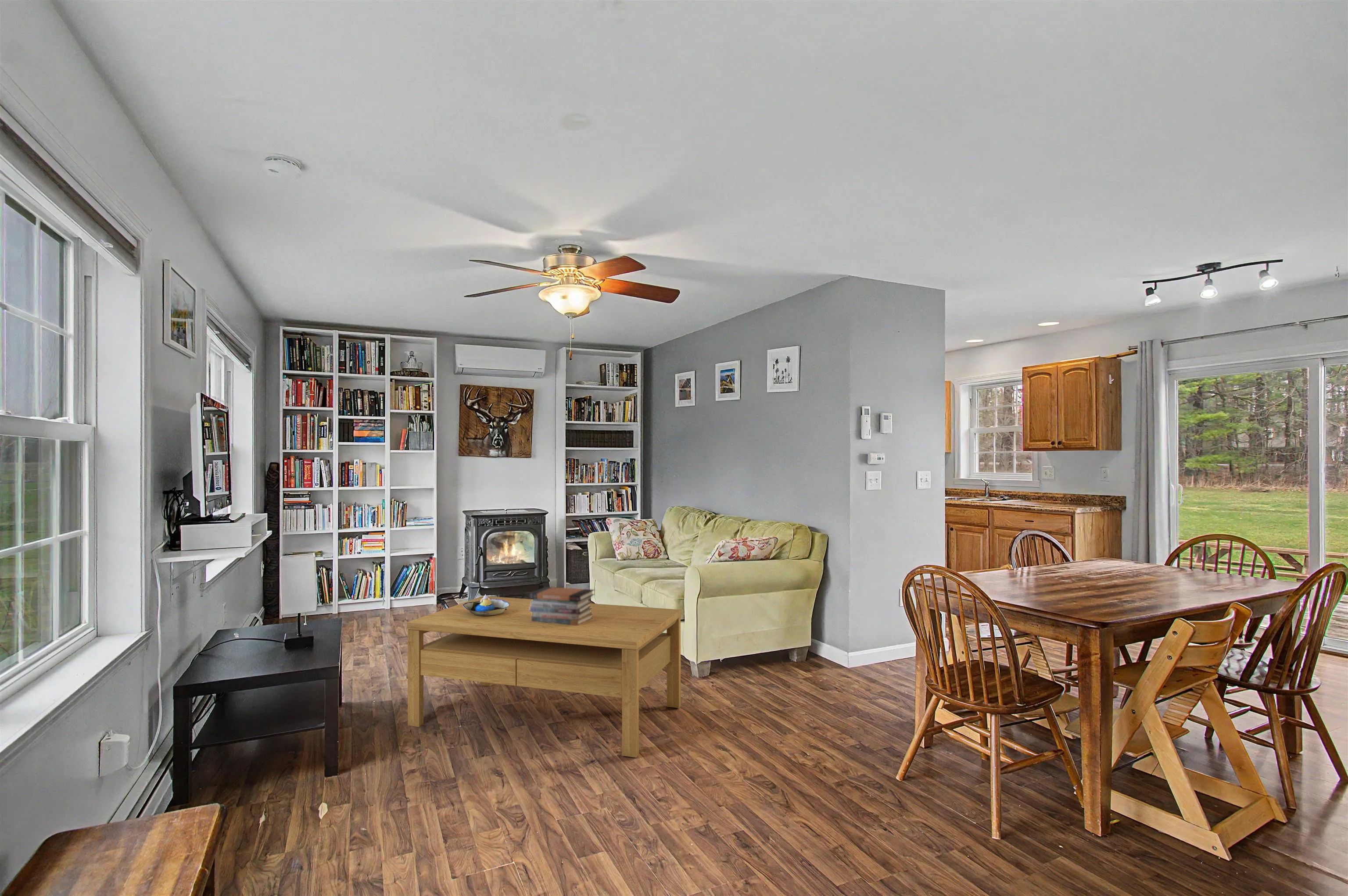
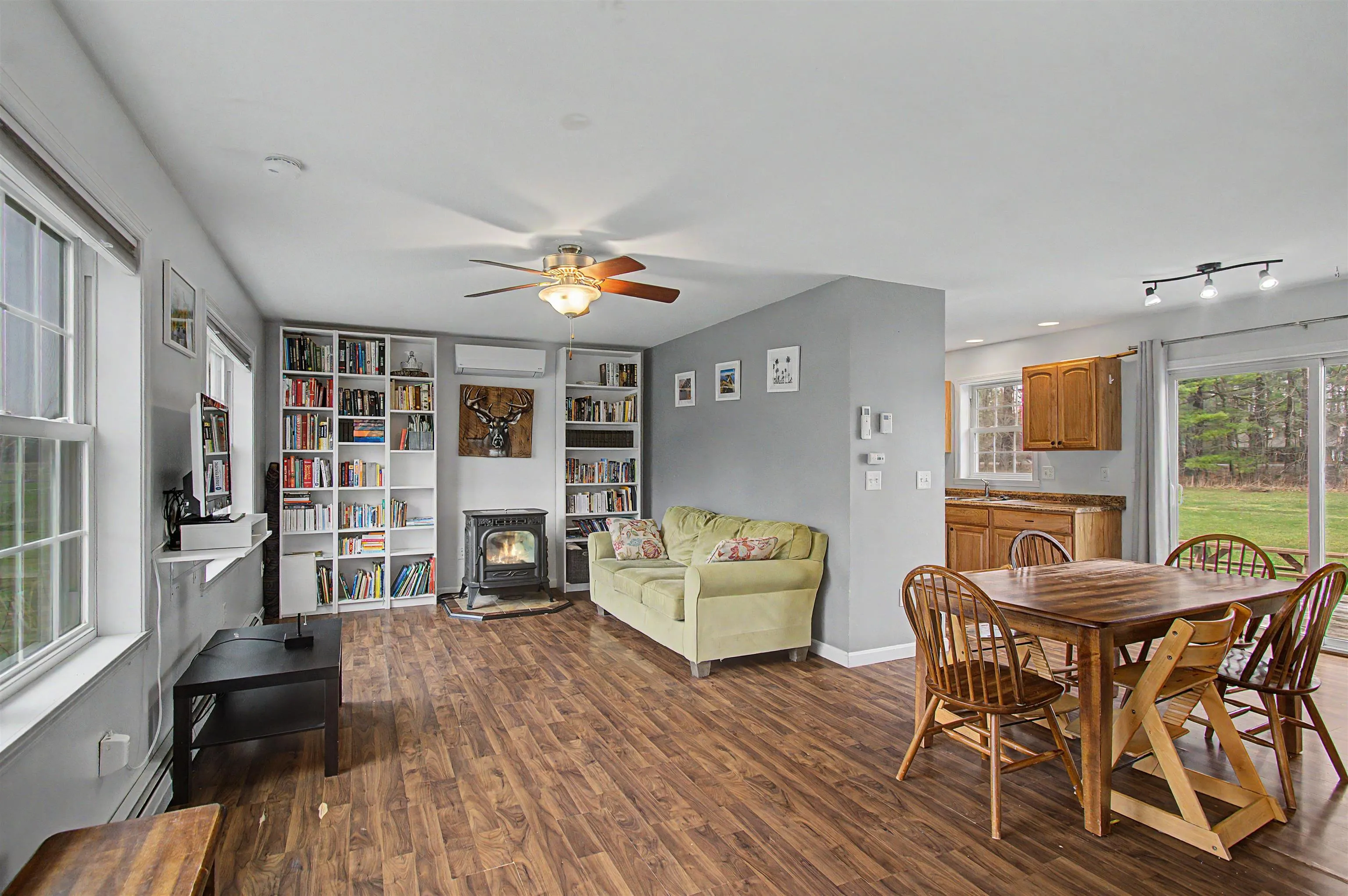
- coffee table (549, 665)
- decorative bowl (481, 603)
- book stack (561, 605)
